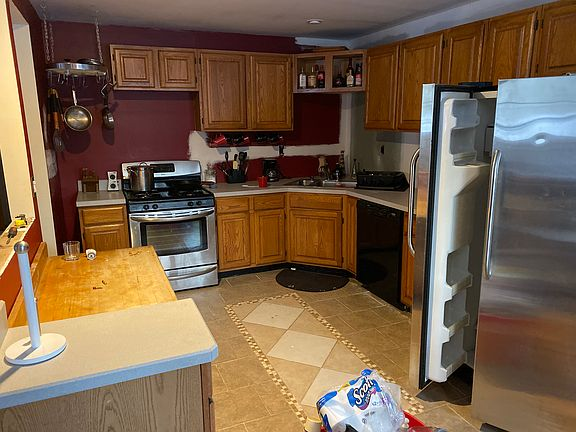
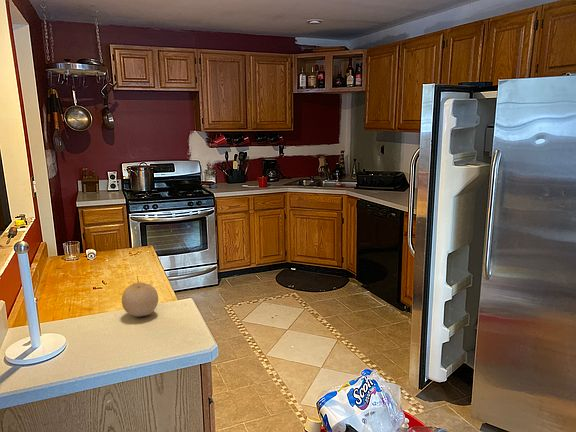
+ fruit (140, 299)
